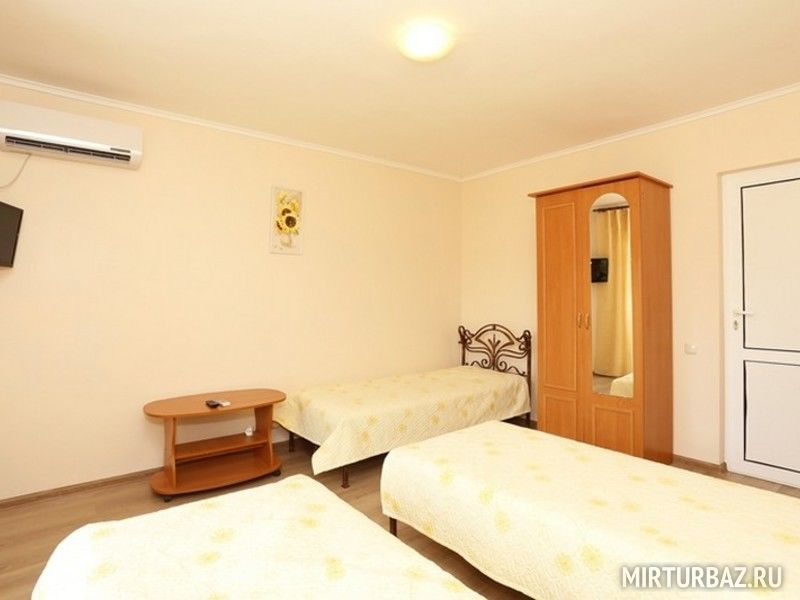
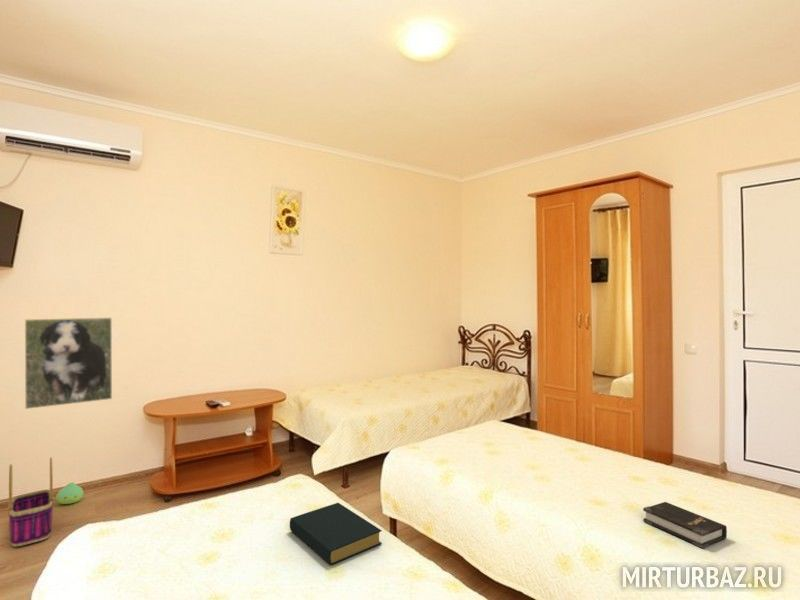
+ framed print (70, 360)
+ plush toy (70, 492)
+ hardback book (334, 530)
+ basket (31, 496)
+ hardback book (683, 522)
